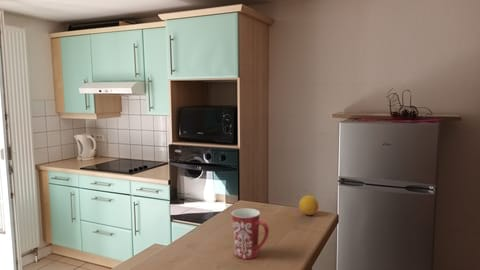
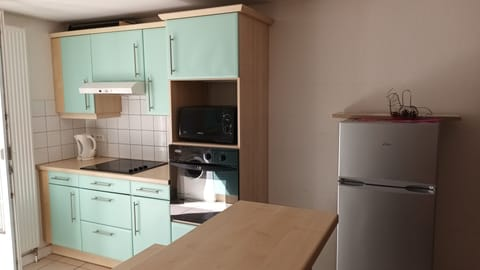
- fruit (308, 205)
- mug (250, 234)
